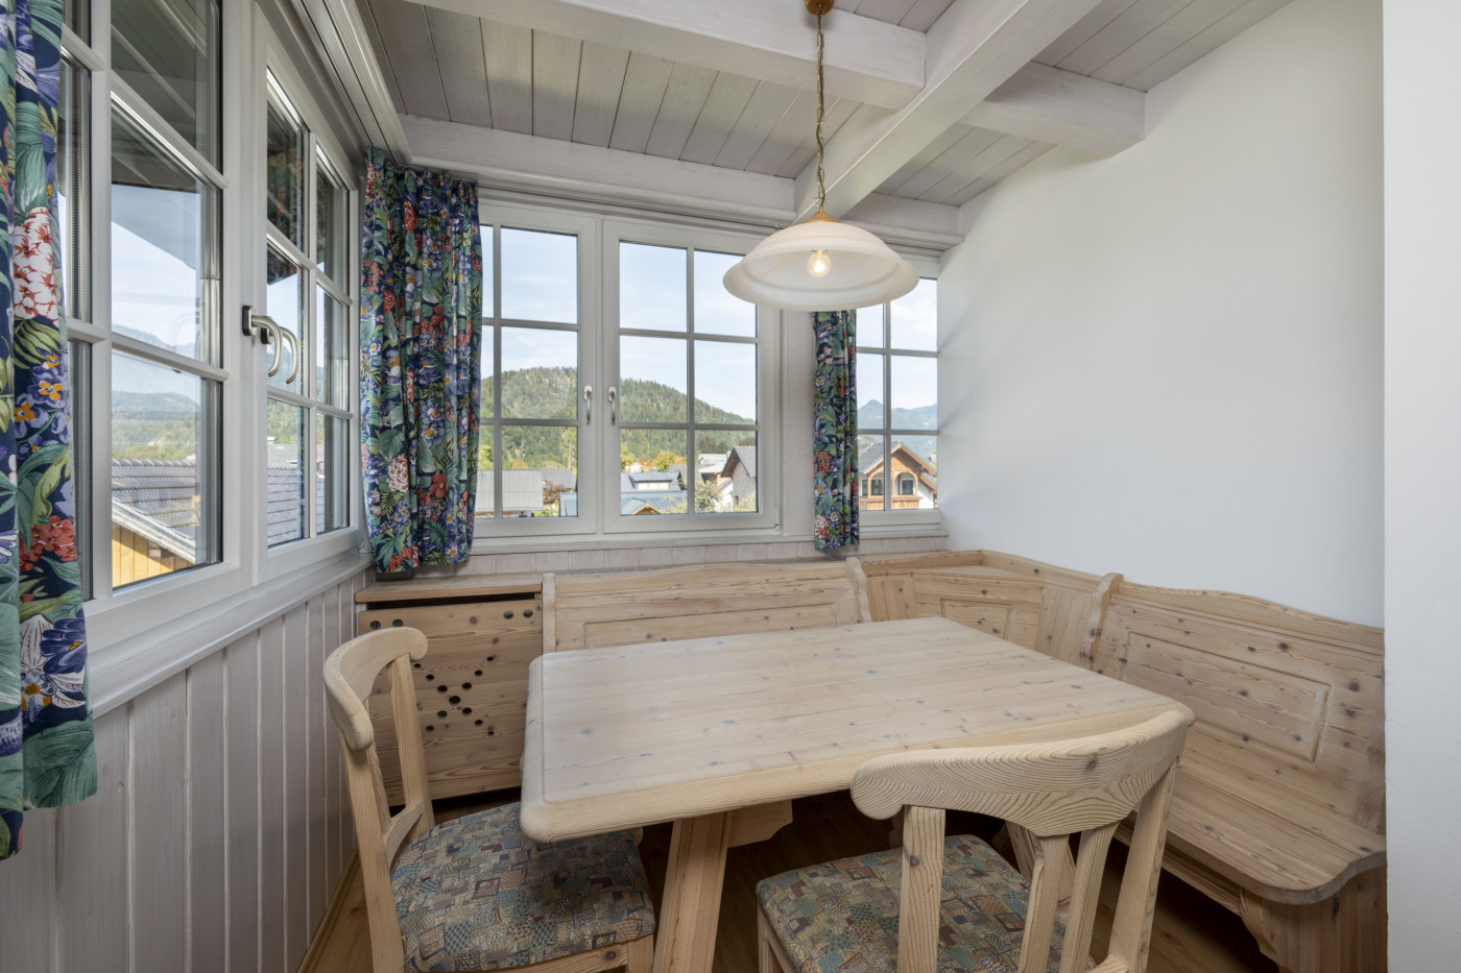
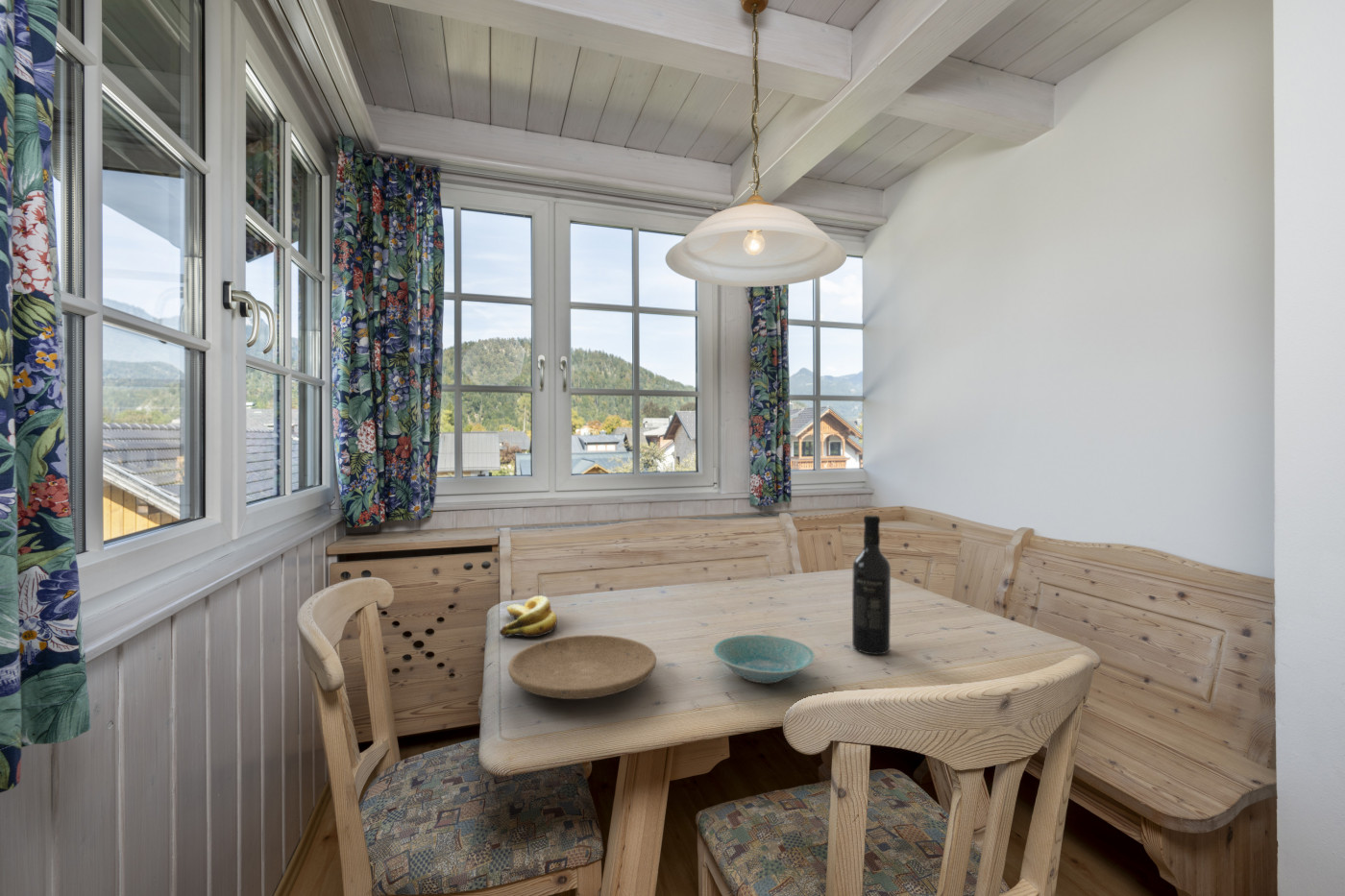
+ wine bottle (870, 582)
+ bowl (763, 662)
+ plate (583, 670)
+ banana (522, 613)
